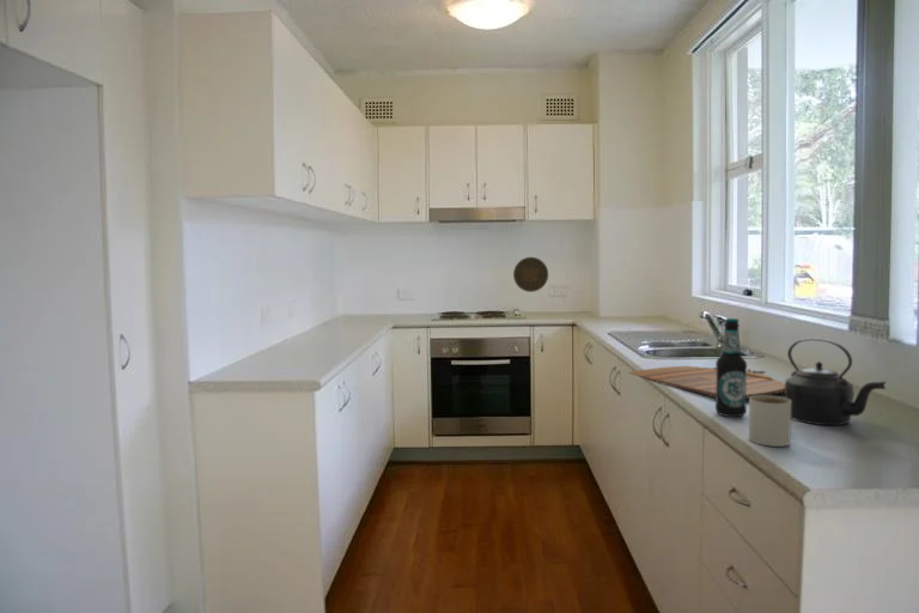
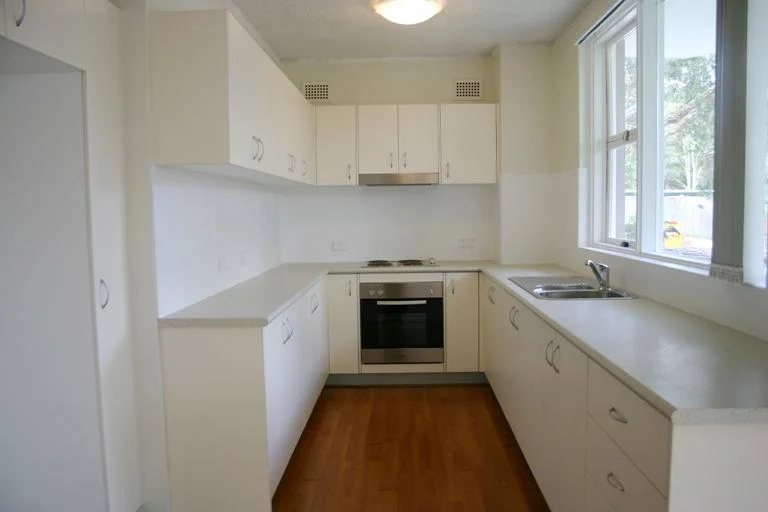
- bottle (731, 366)
- mug (767, 418)
- cutting board (716, 376)
- decorative plate (530, 274)
- kettle (833, 381)
